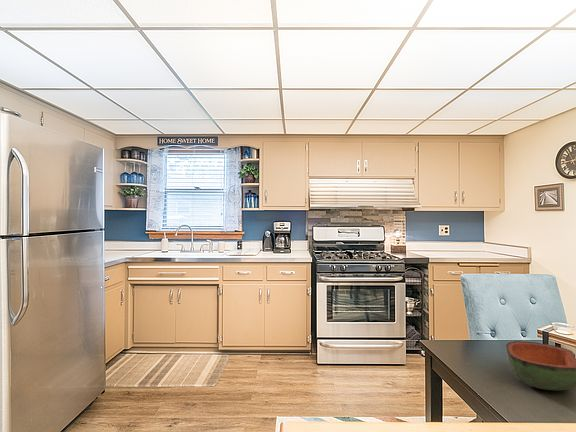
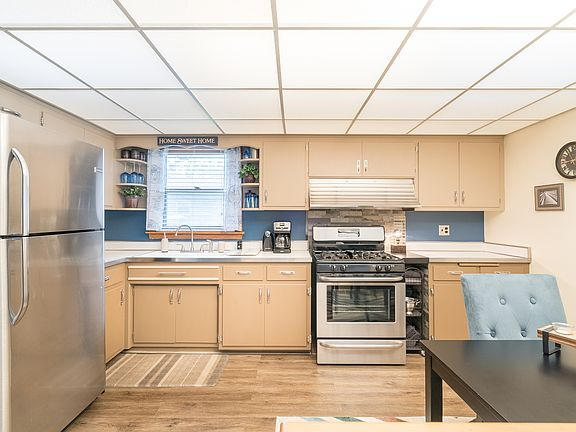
- bowl (541, 368)
